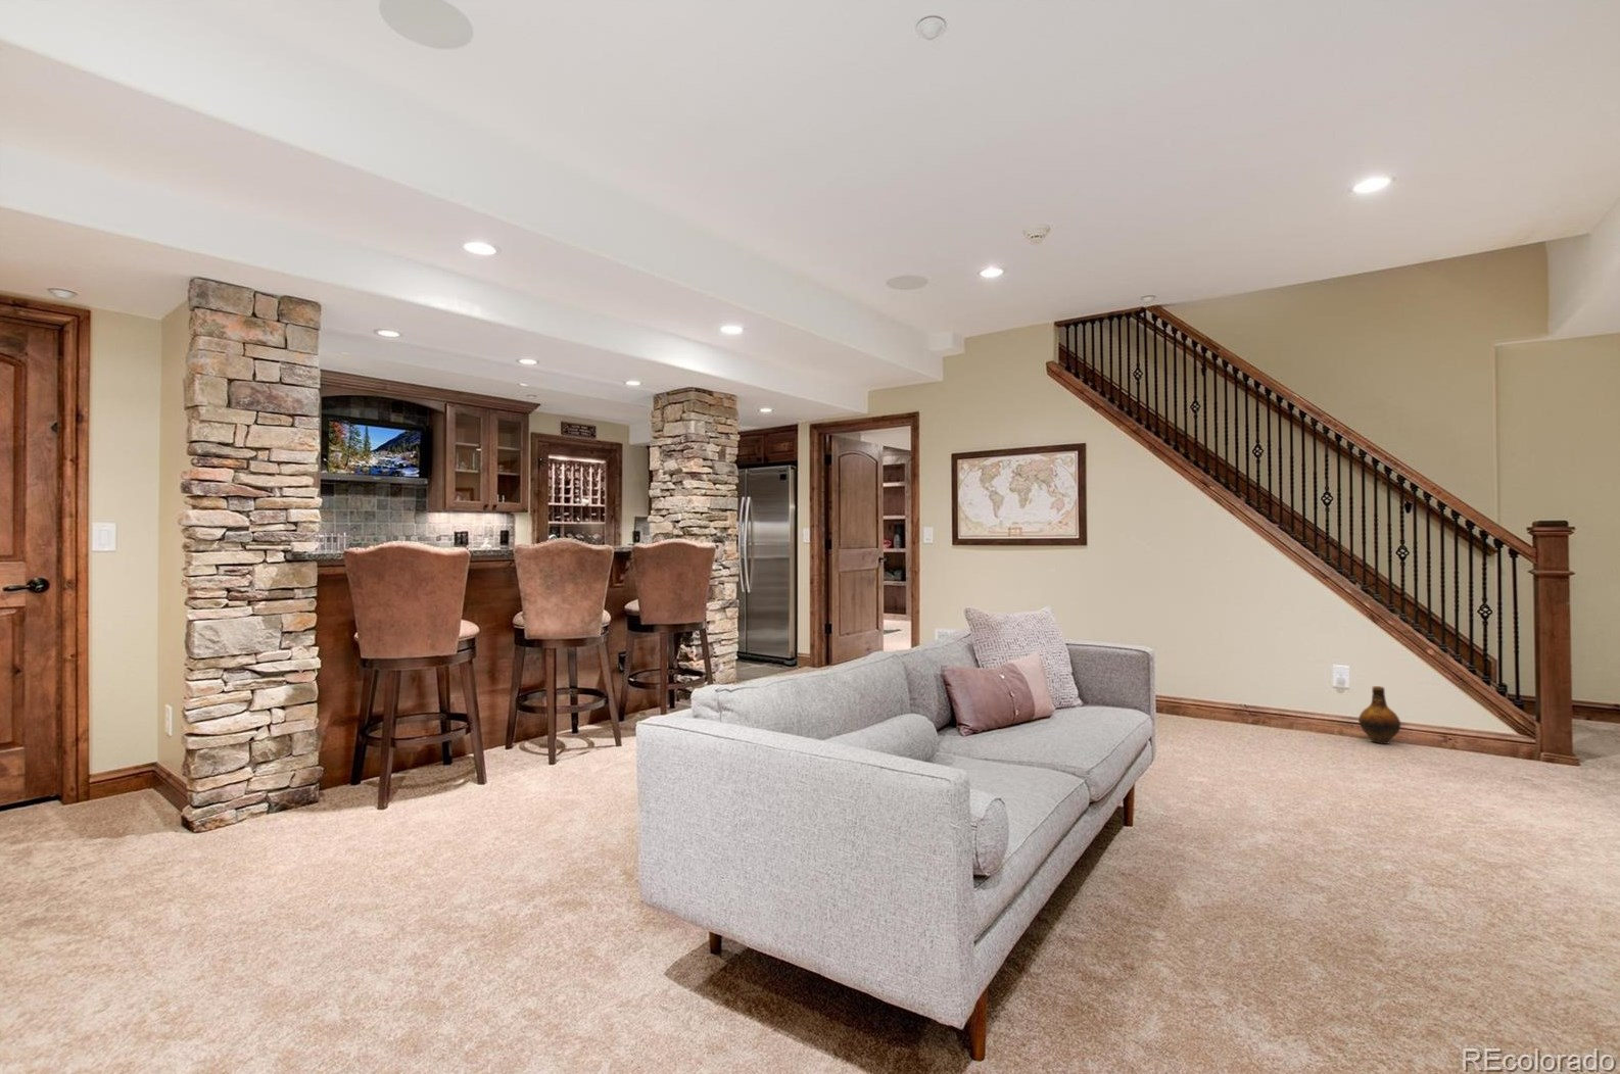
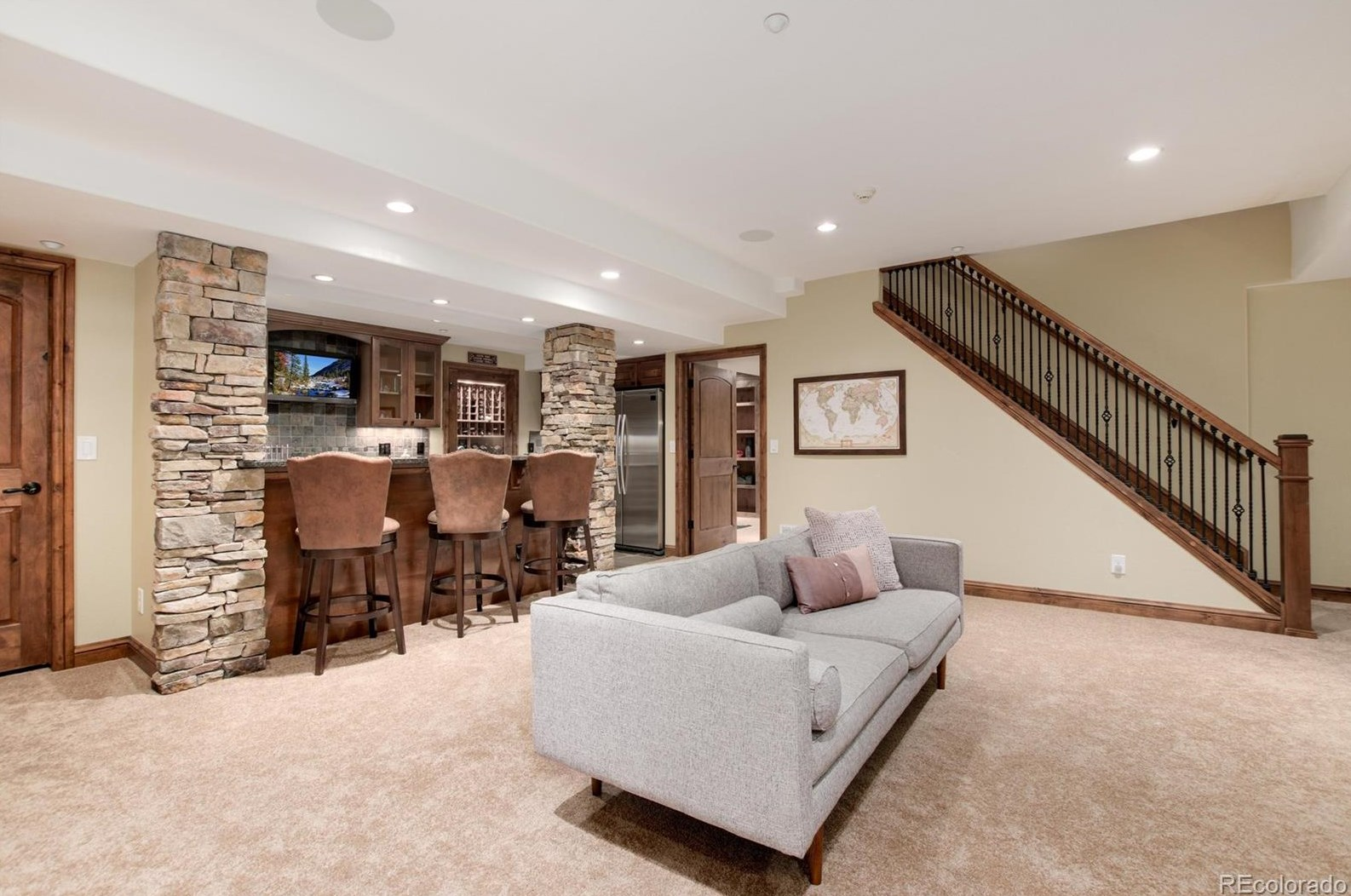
- ceramic jug (1379, 713)
